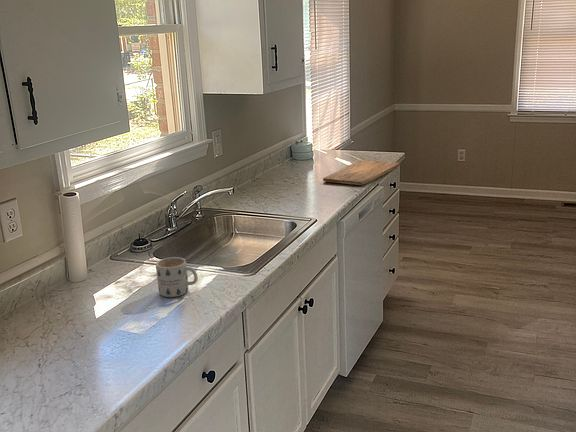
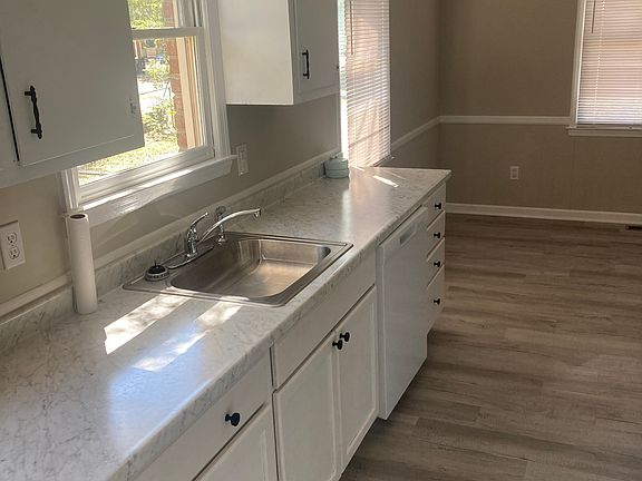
- mug (177, 277)
- cutting board (362, 171)
